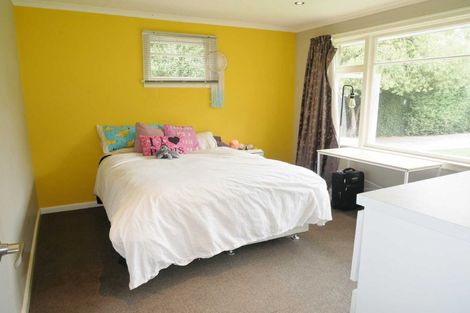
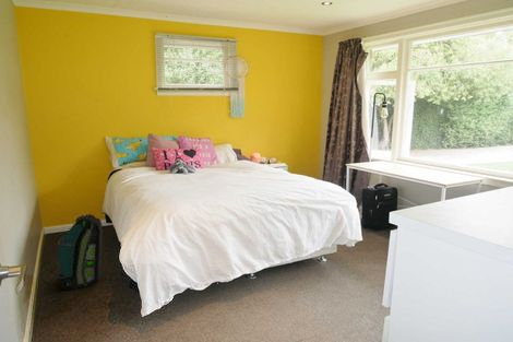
+ backpack (82, 249)
